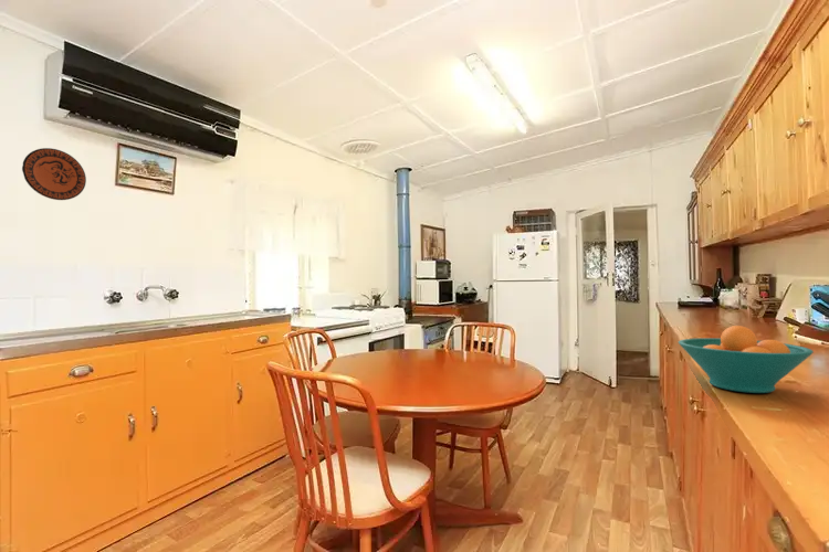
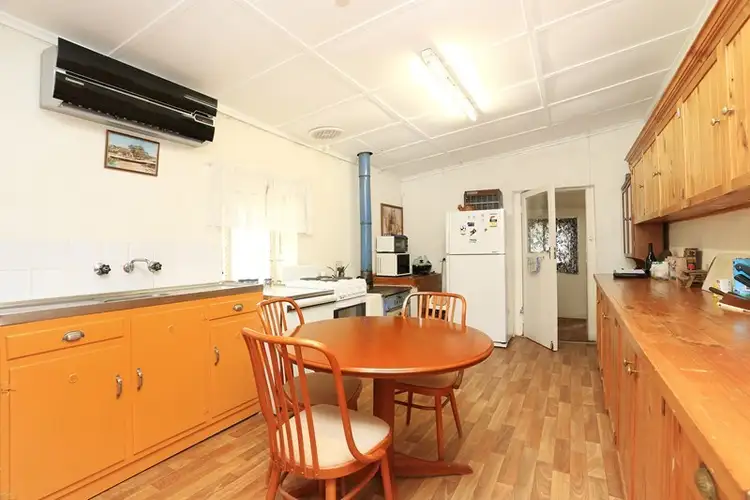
- fruit bowl (741, 357)
- decorative plate (55, 174)
